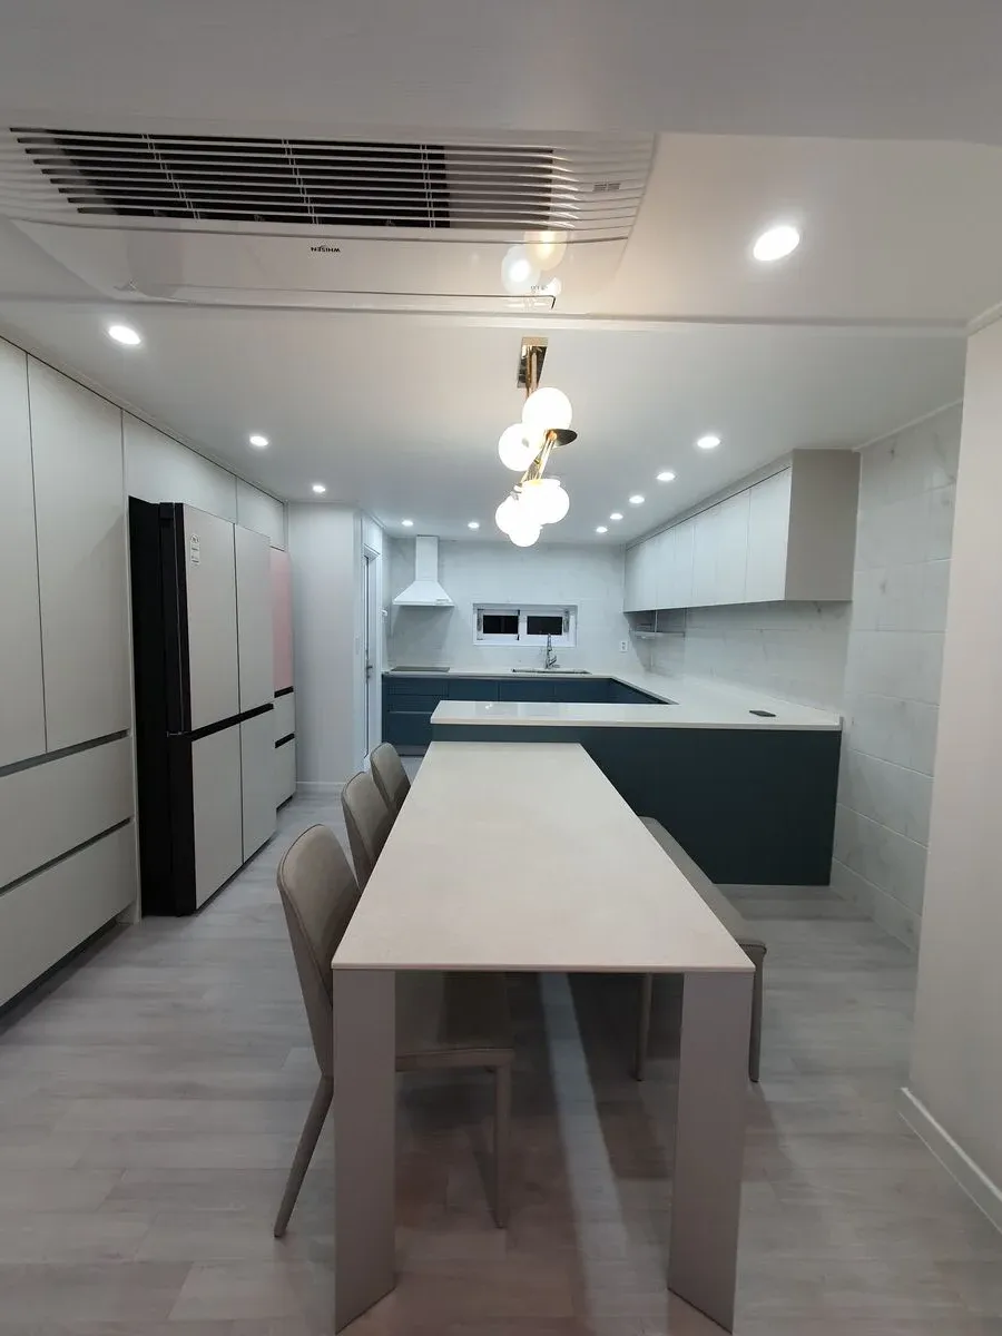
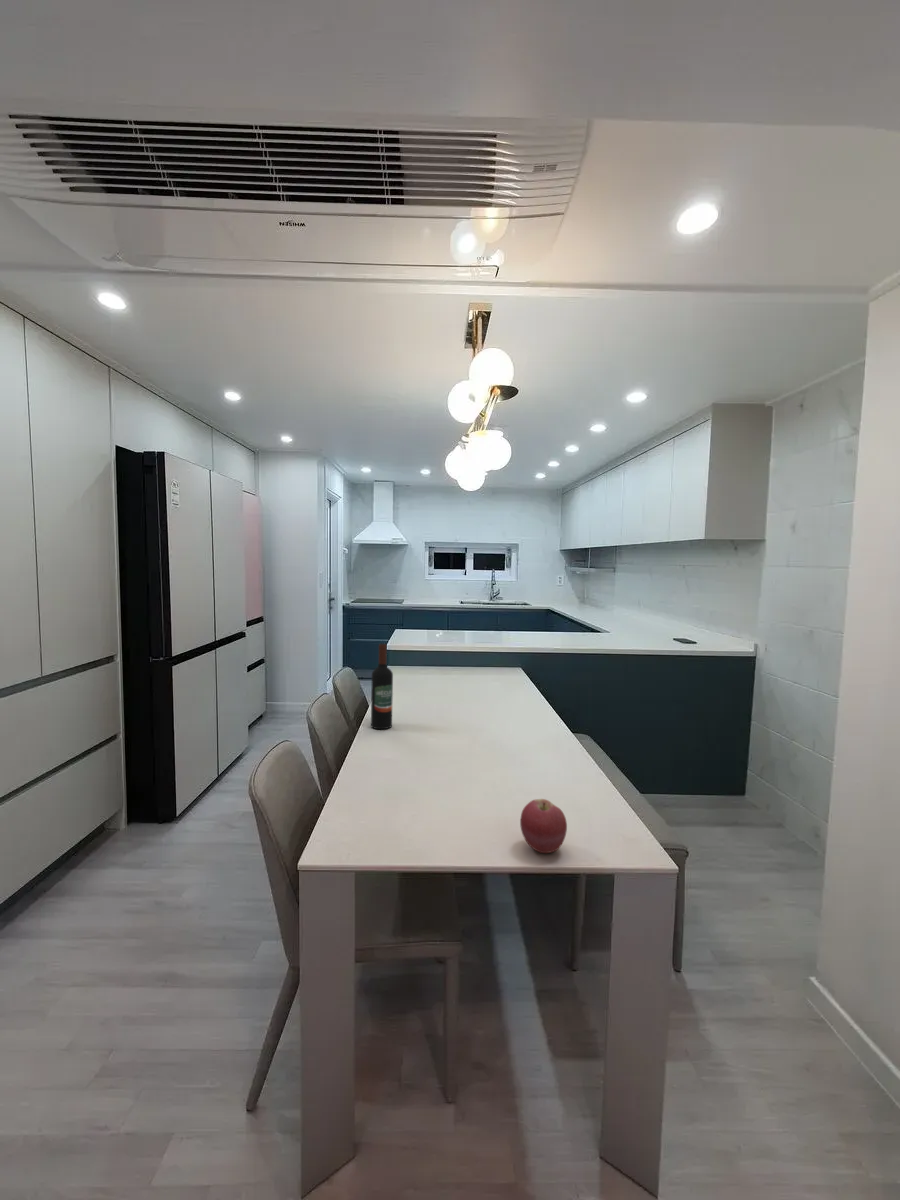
+ wine bottle (382, 685)
+ apple (543, 825)
